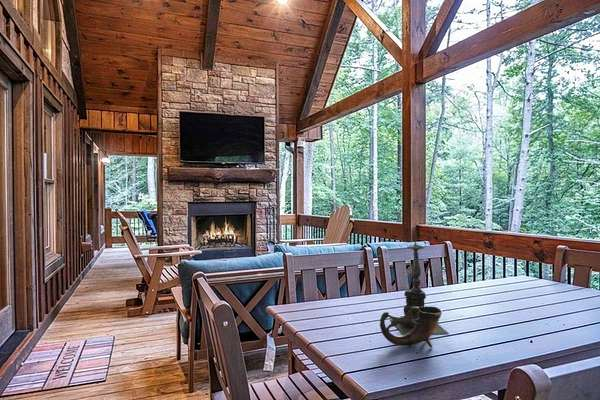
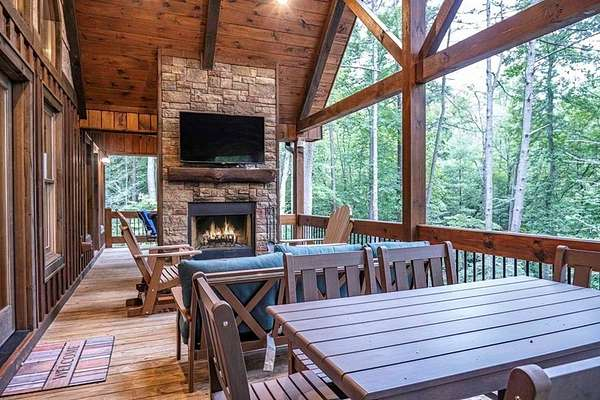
- cup (410, 323)
- candle holder (417, 279)
